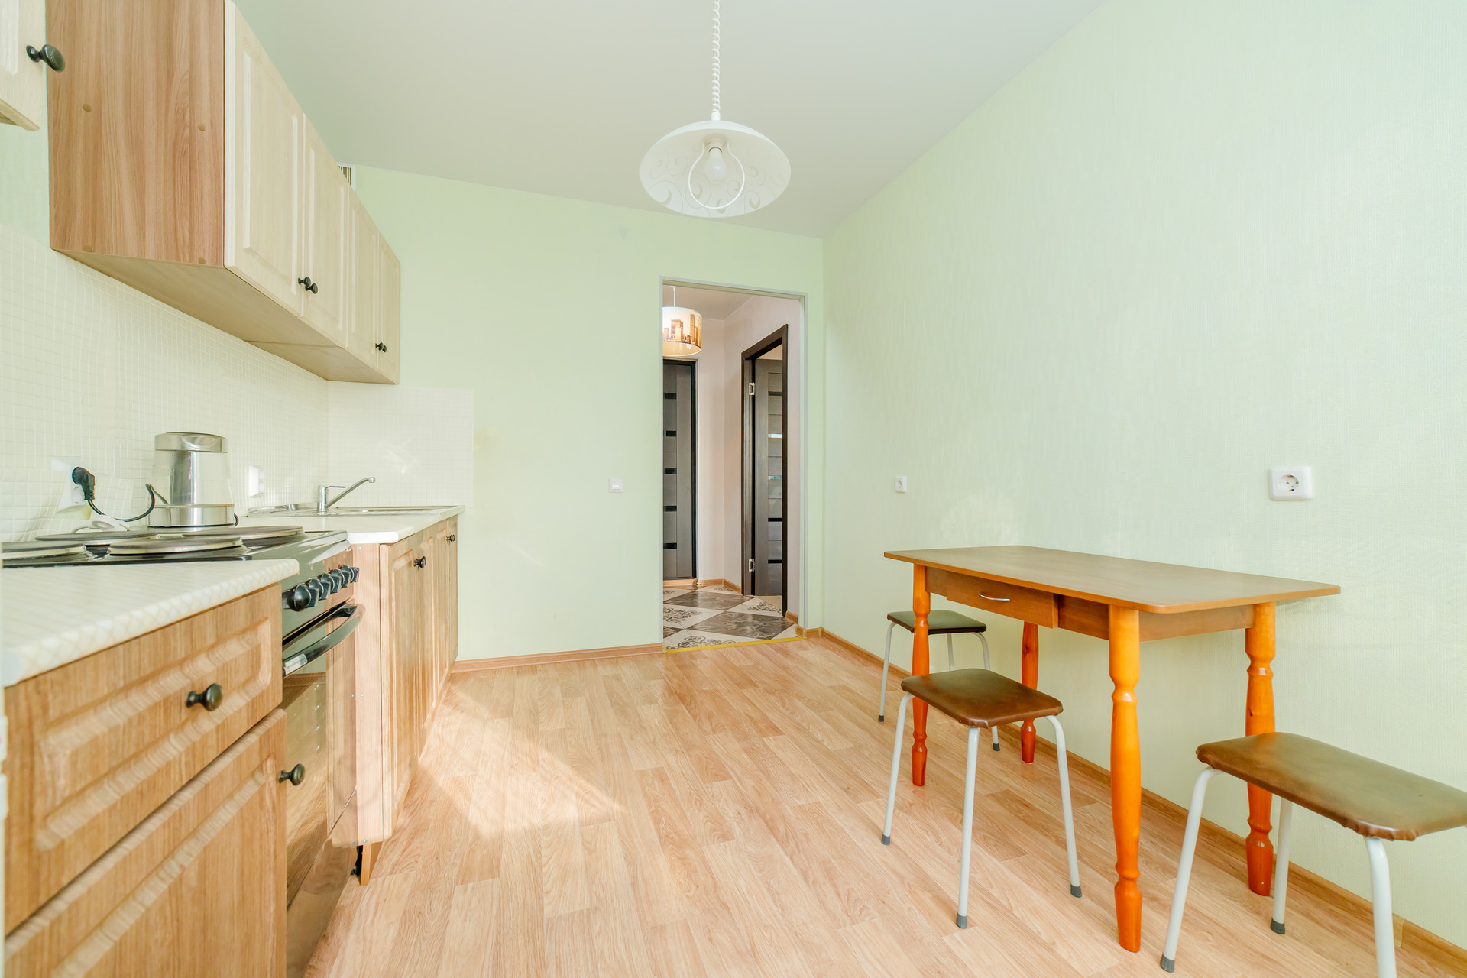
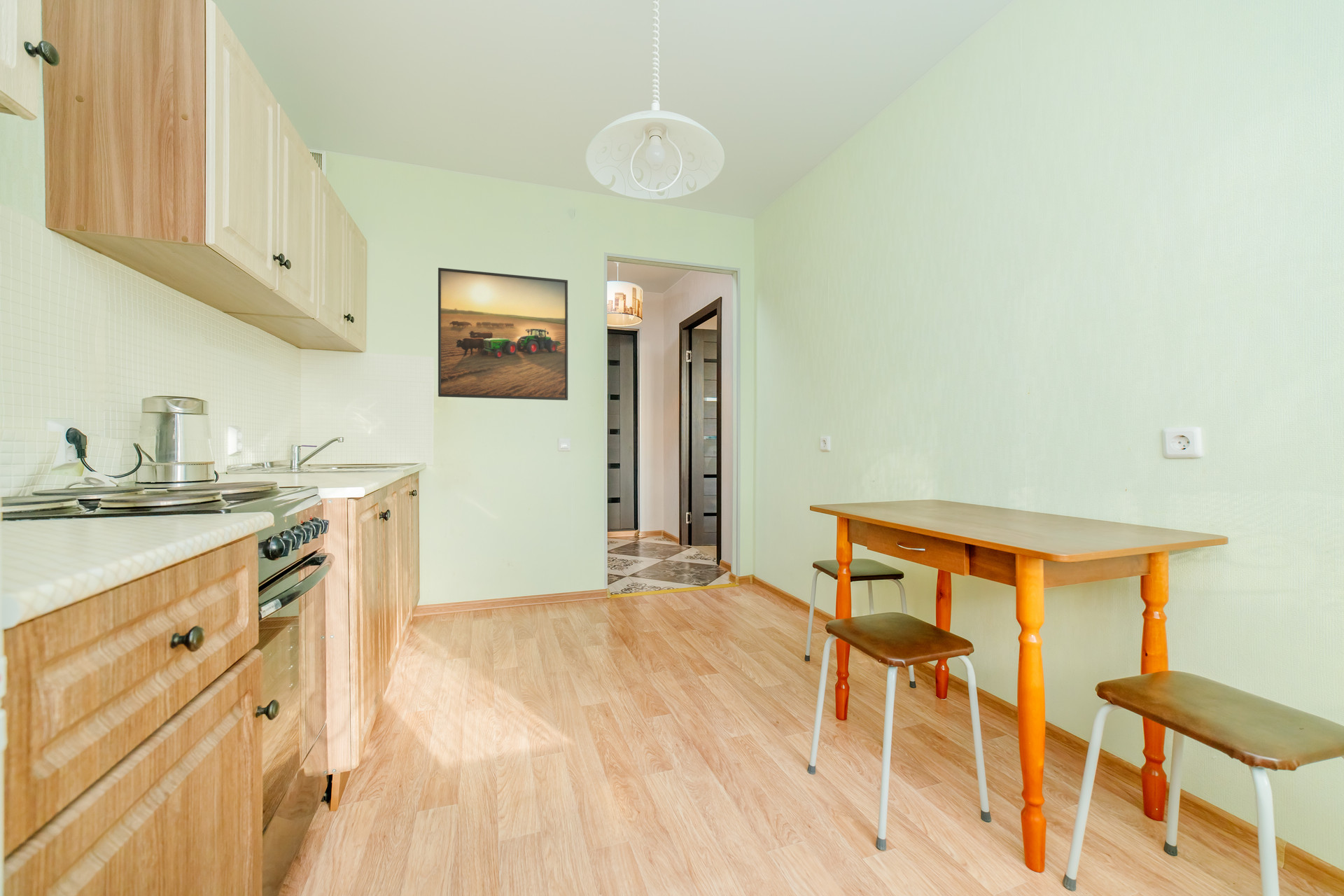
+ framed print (505, 336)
